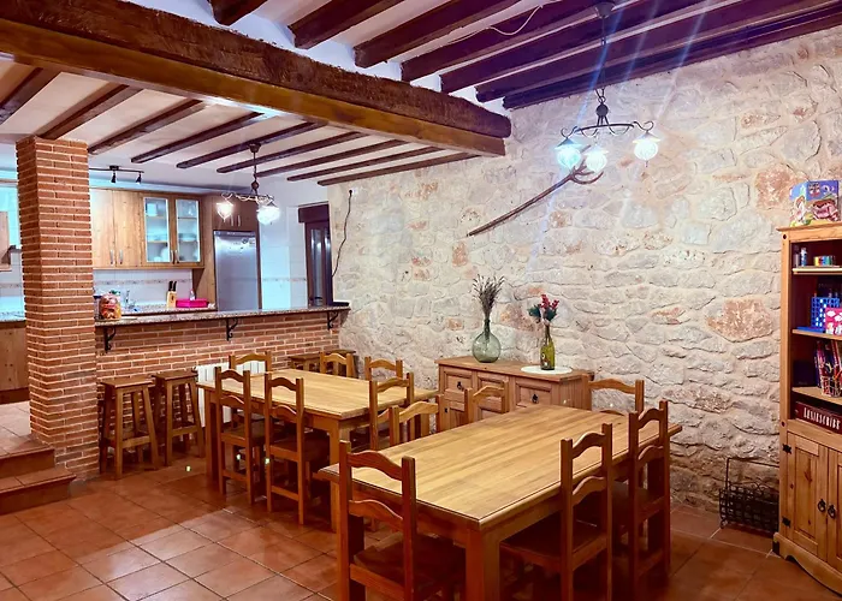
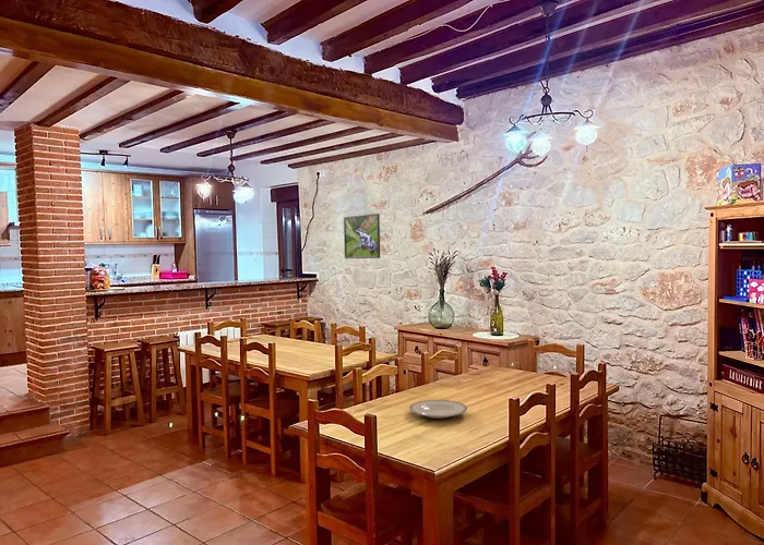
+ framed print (361, 237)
+ plate (438, 411)
